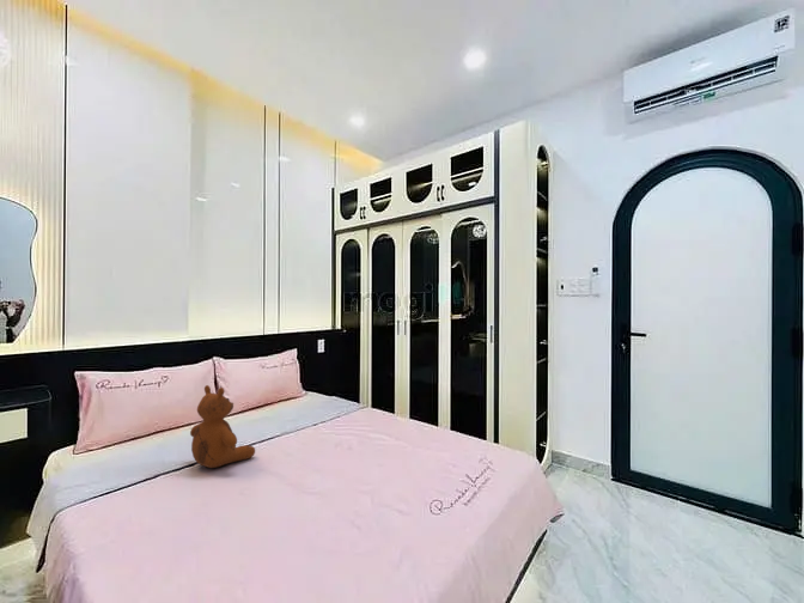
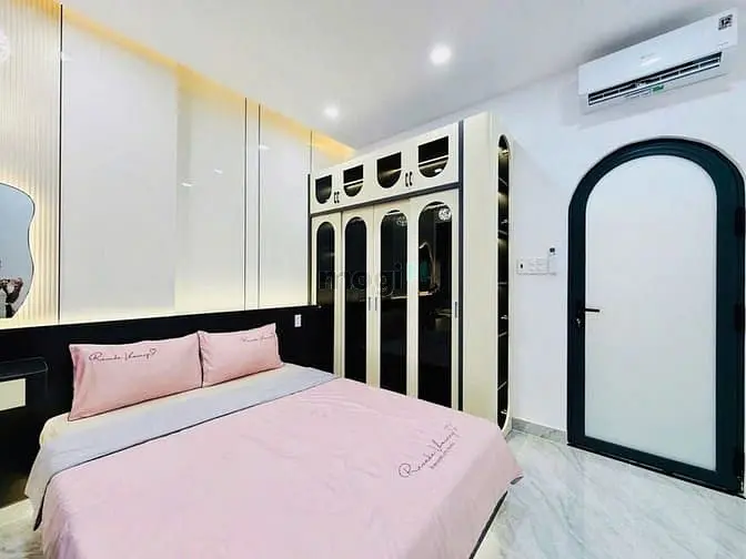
- teddy bear (223, 422)
